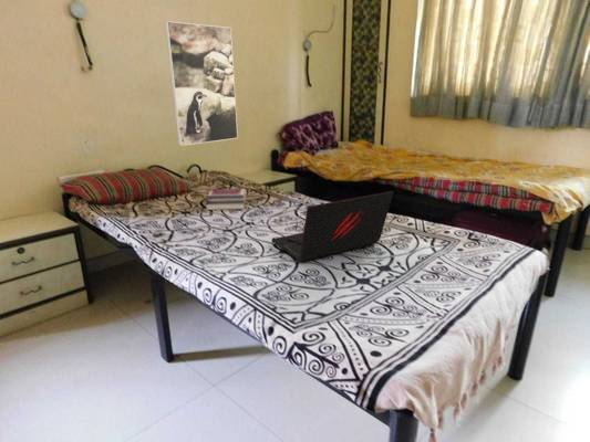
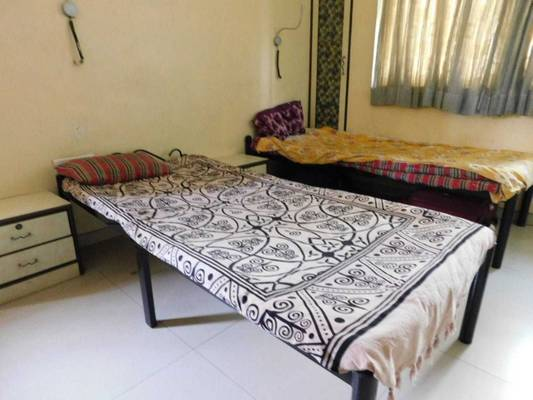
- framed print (205, 85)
- laptop (330, 218)
- book (227, 197)
